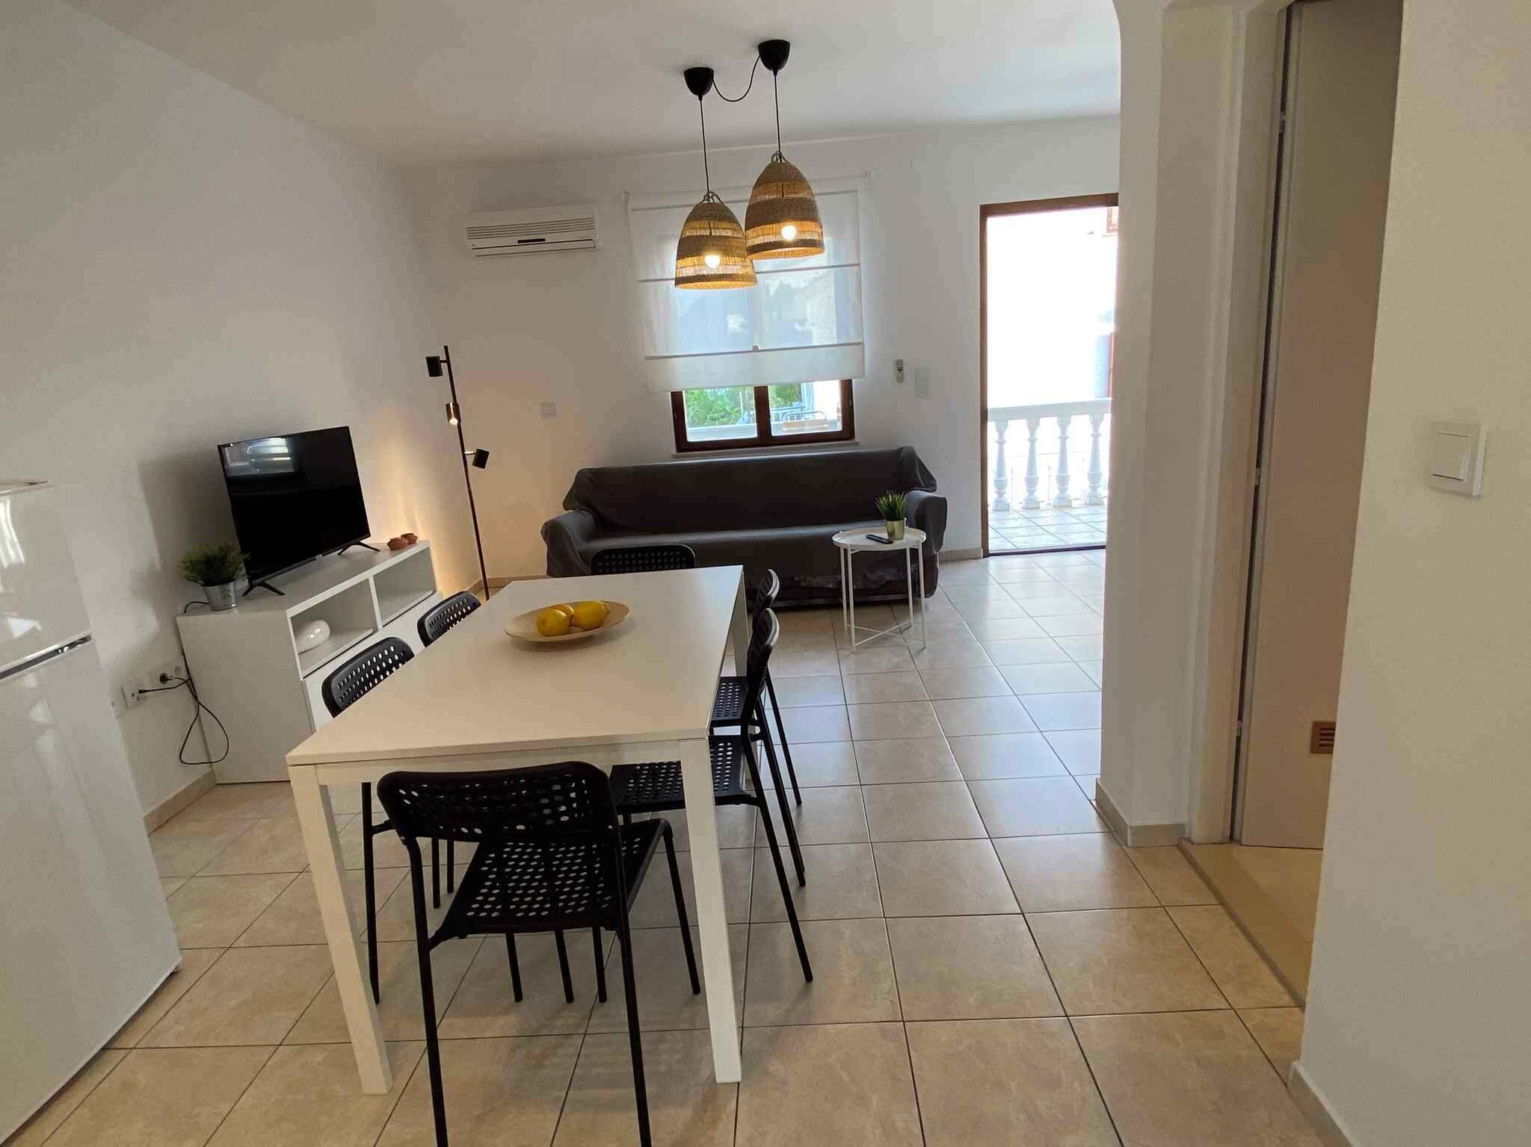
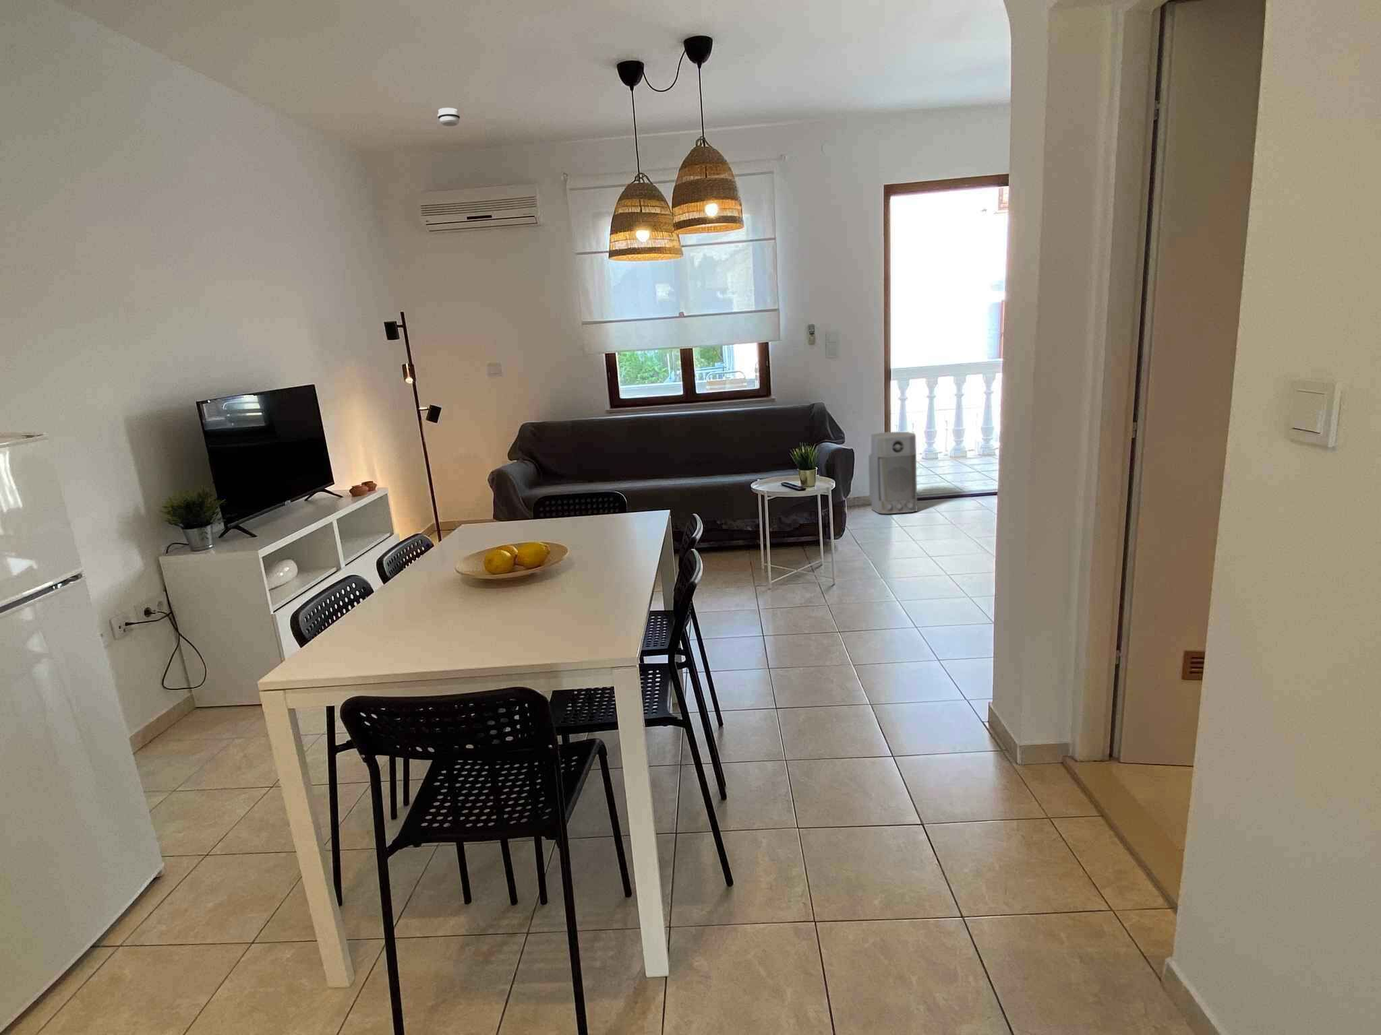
+ air purifier (893, 471)
+ smoke detector (448, 117)
